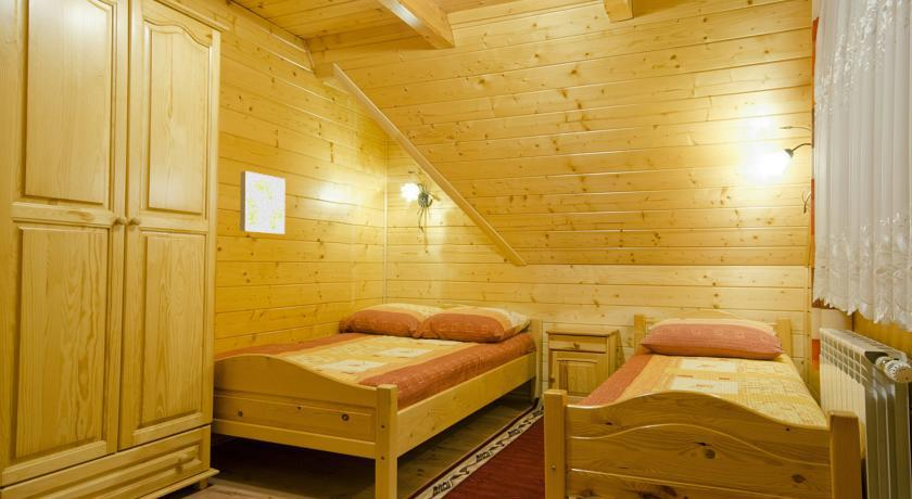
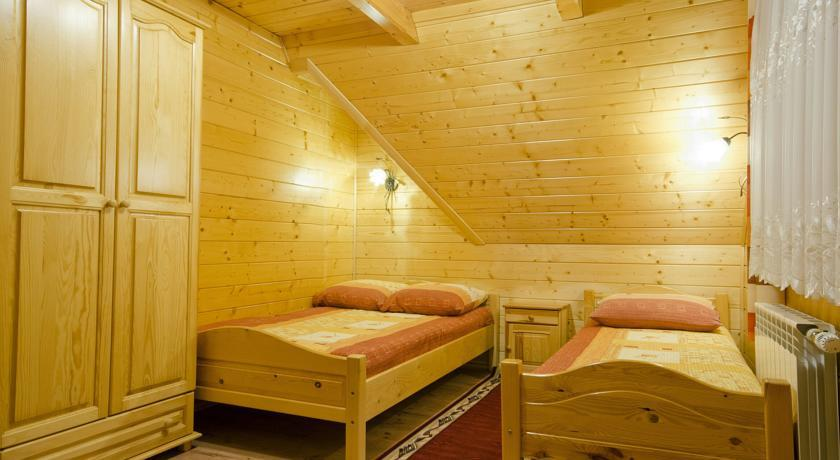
- wall art (263, 203)
